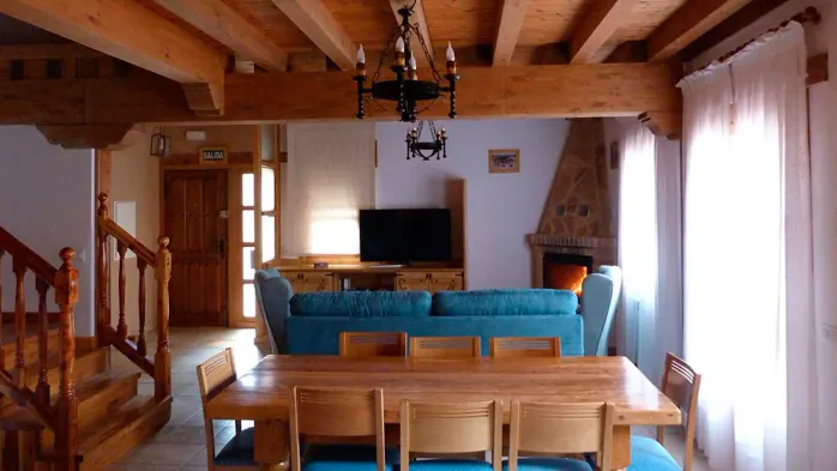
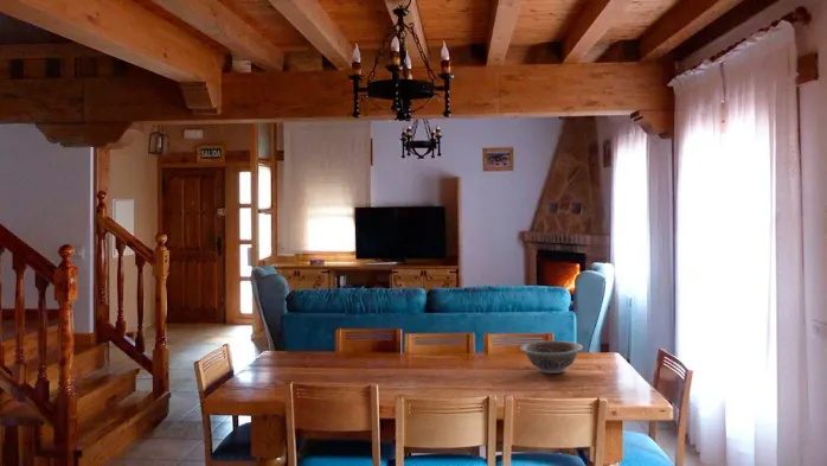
+ decorative bowl (551, 358)
